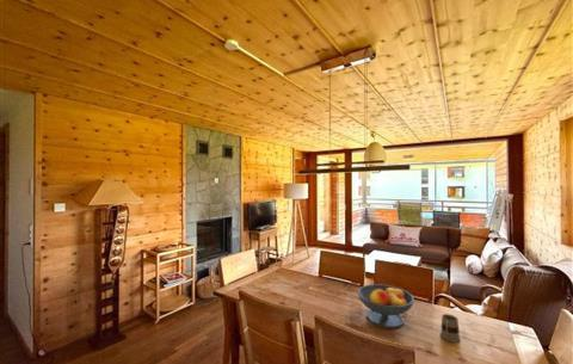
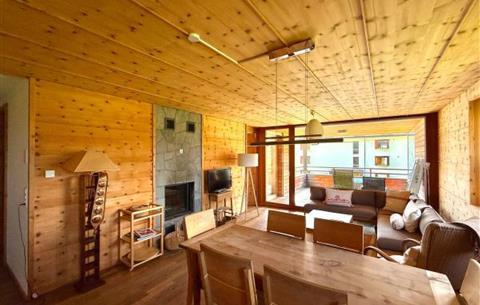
- fruit bowl (384, 302)
- mug (449, 328)
